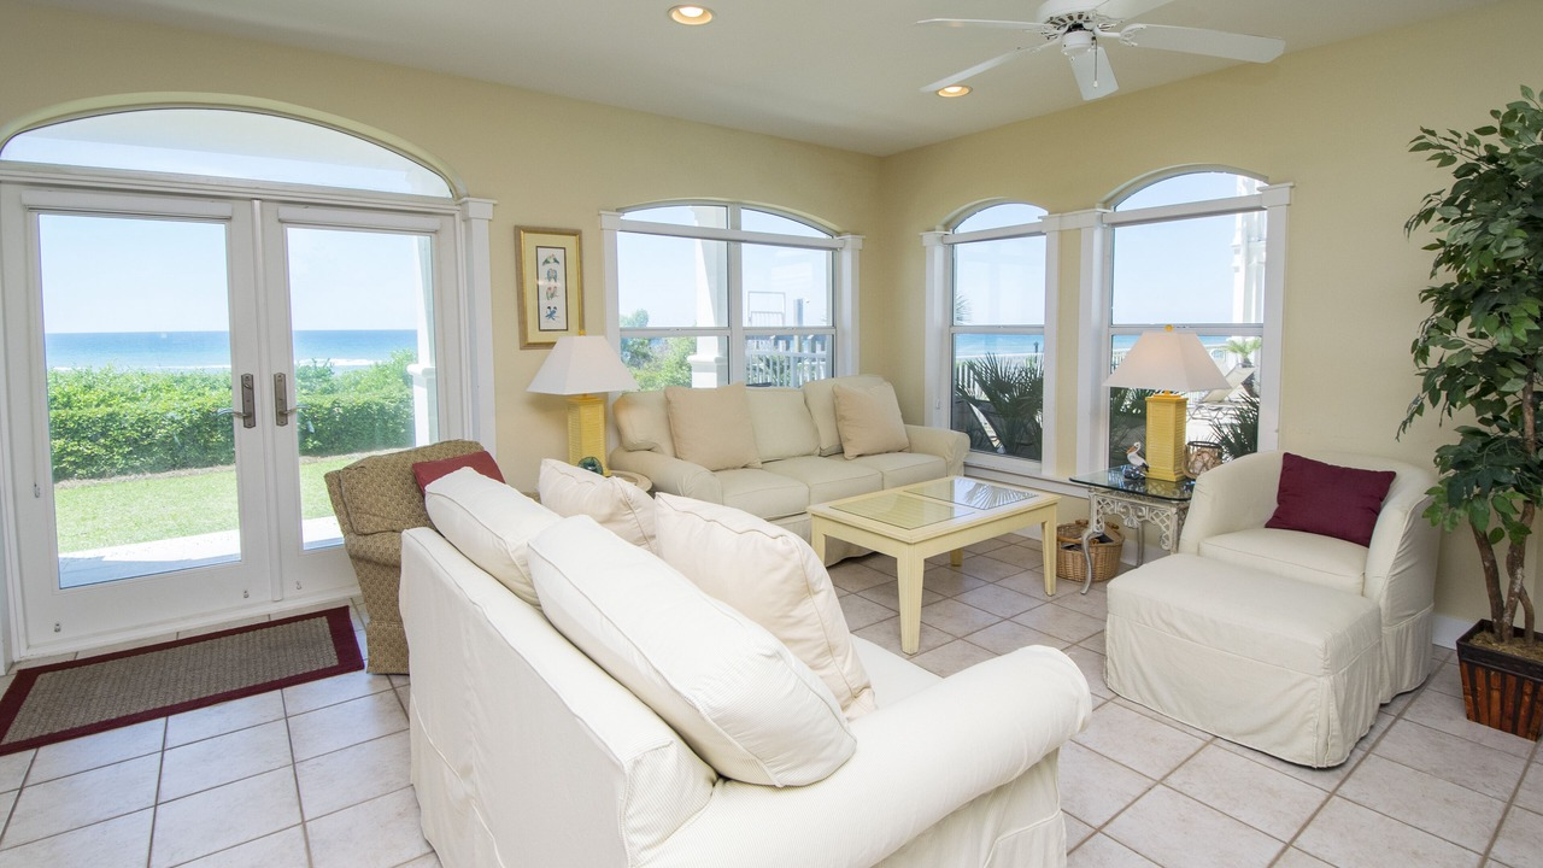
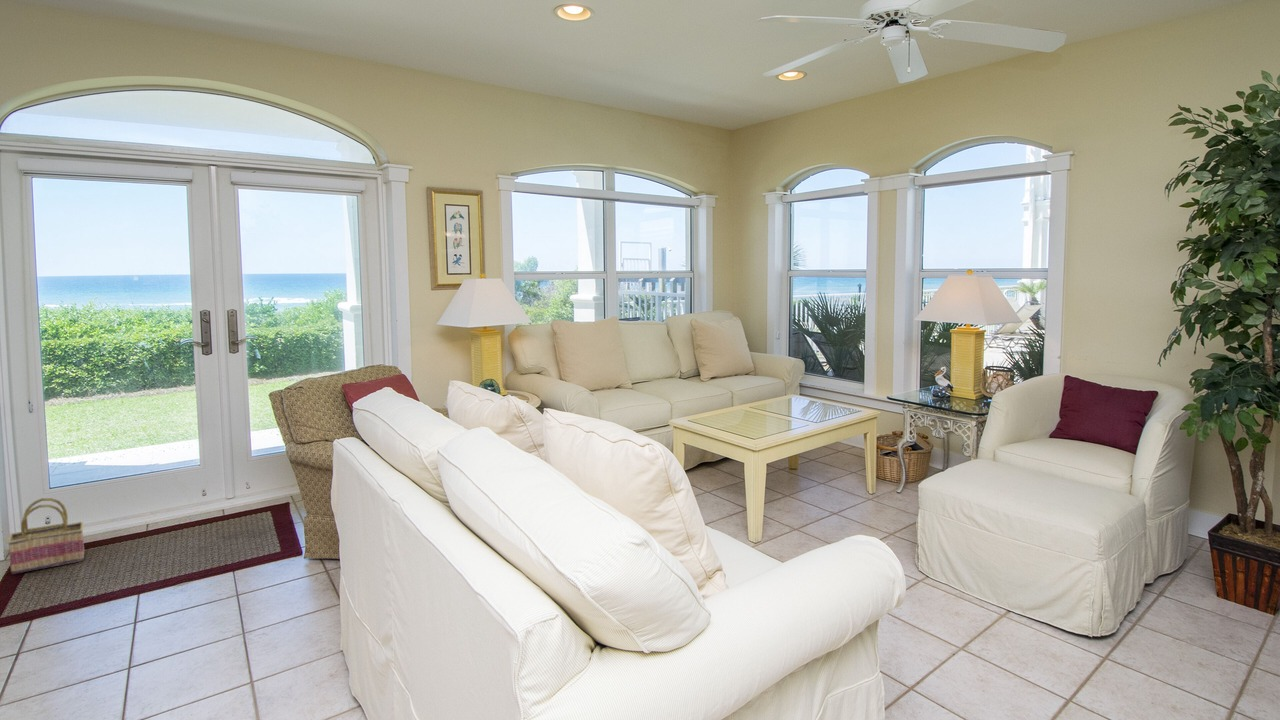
+ basket (46, 532)
